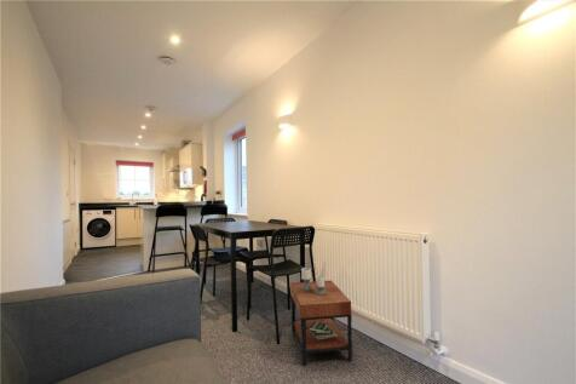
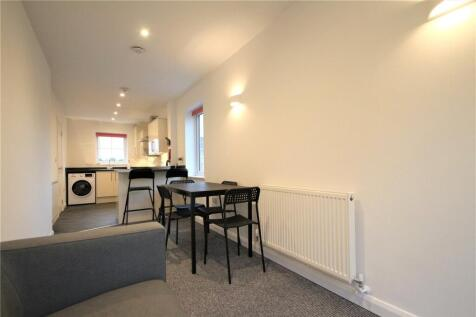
- side table (317, 308)
